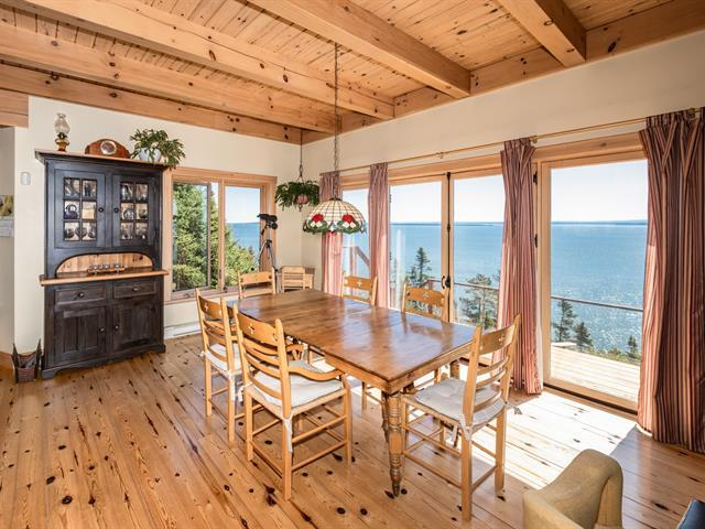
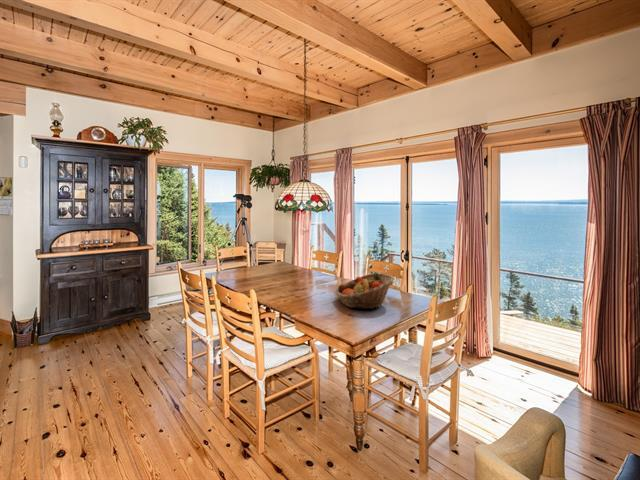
+ fruit basket (364, 289)
